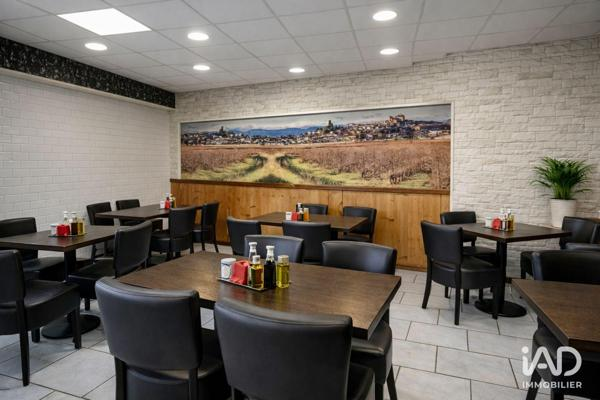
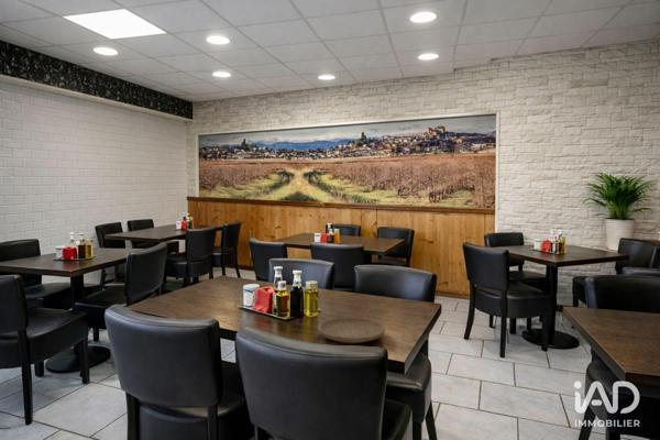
+ plate (351, 332)
